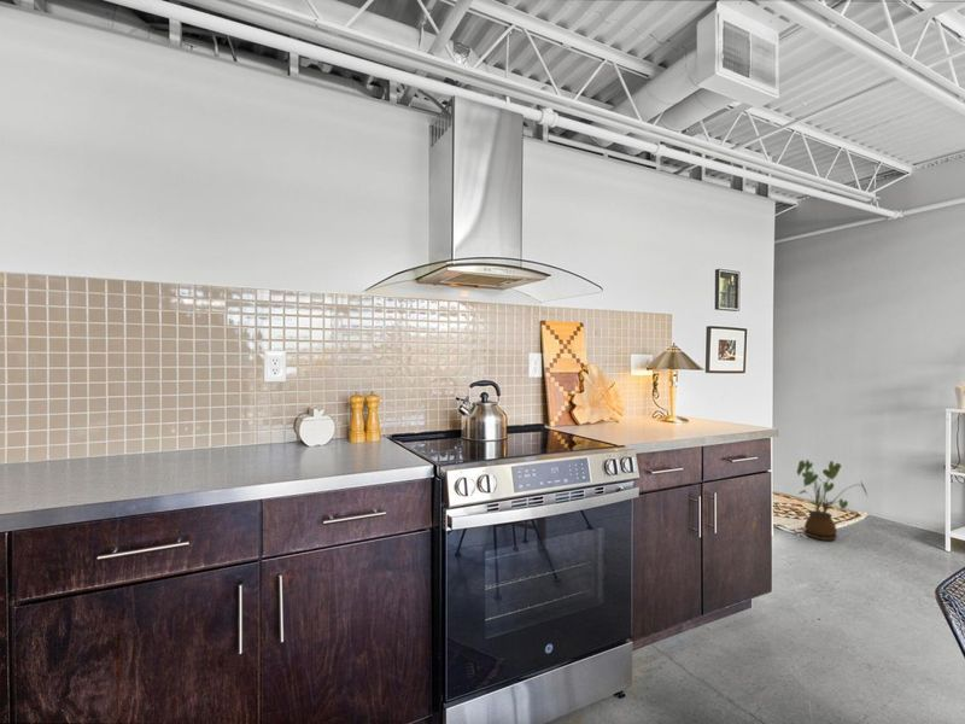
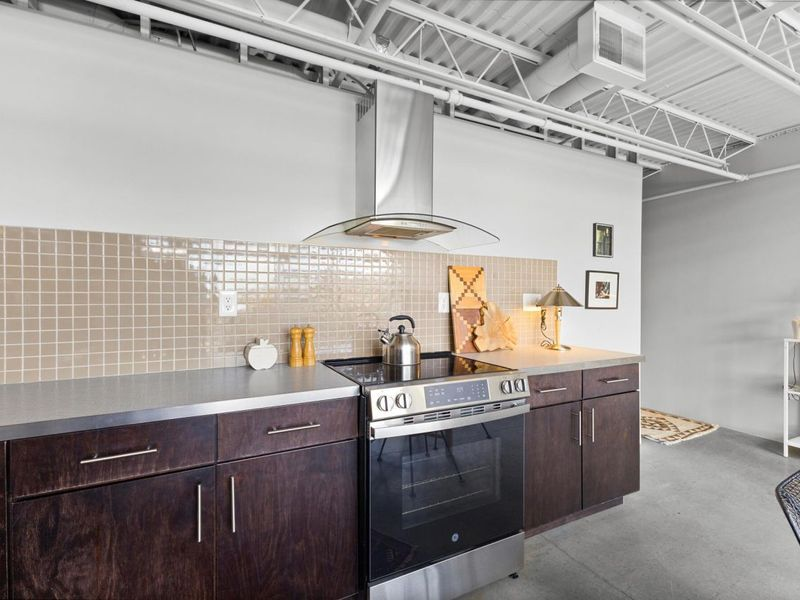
- house plant (826, 500)
